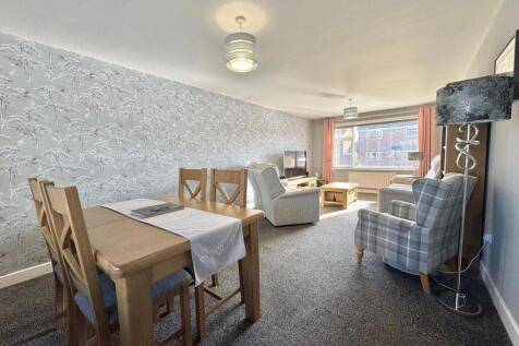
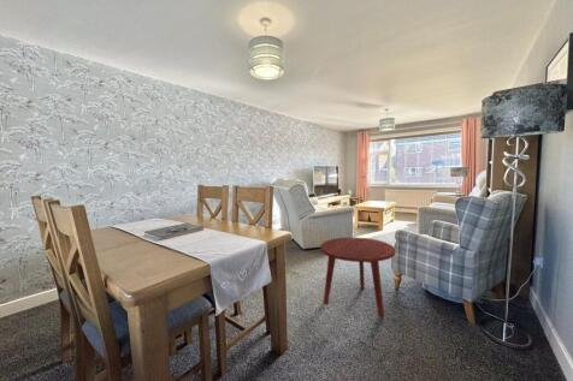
+ side table (360, 274)
